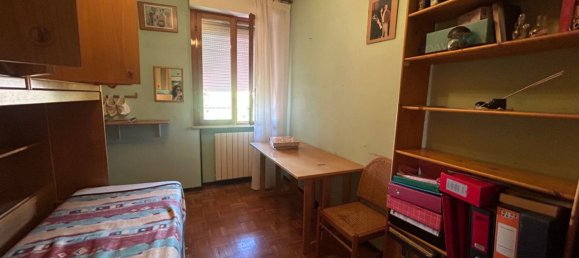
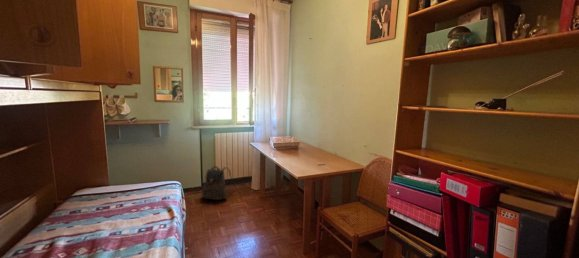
+ backpack (217, 181)
